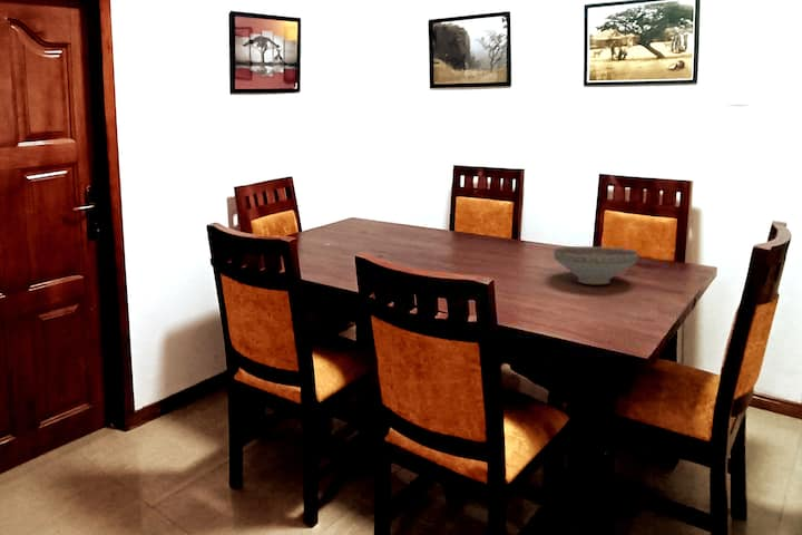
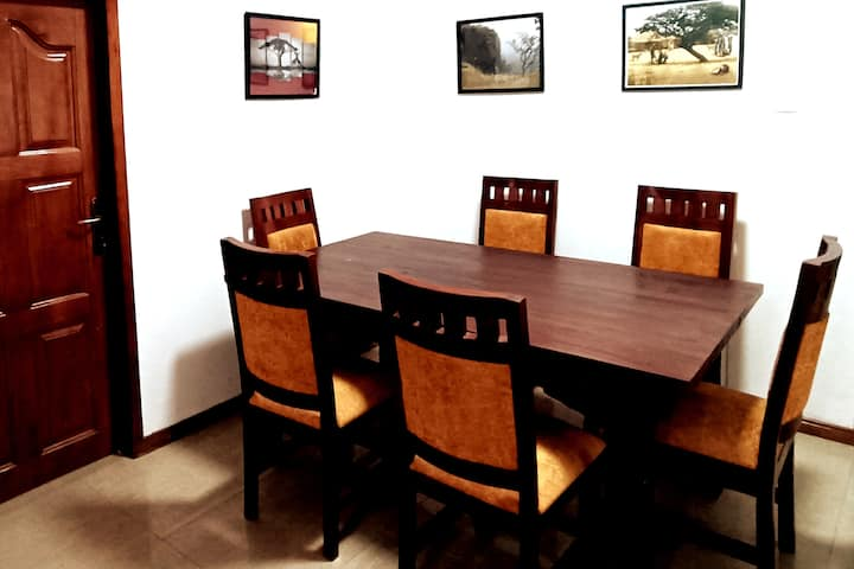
- decorative bowl (595, 265)
